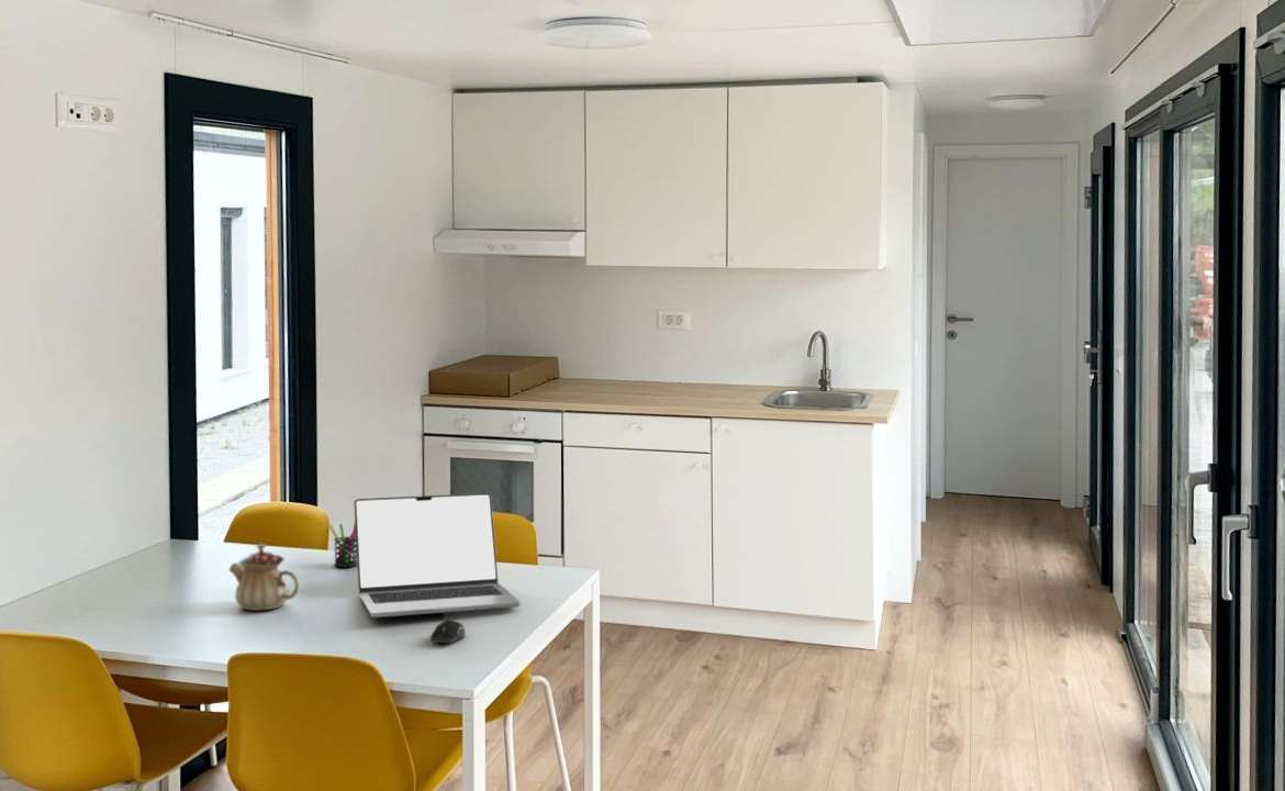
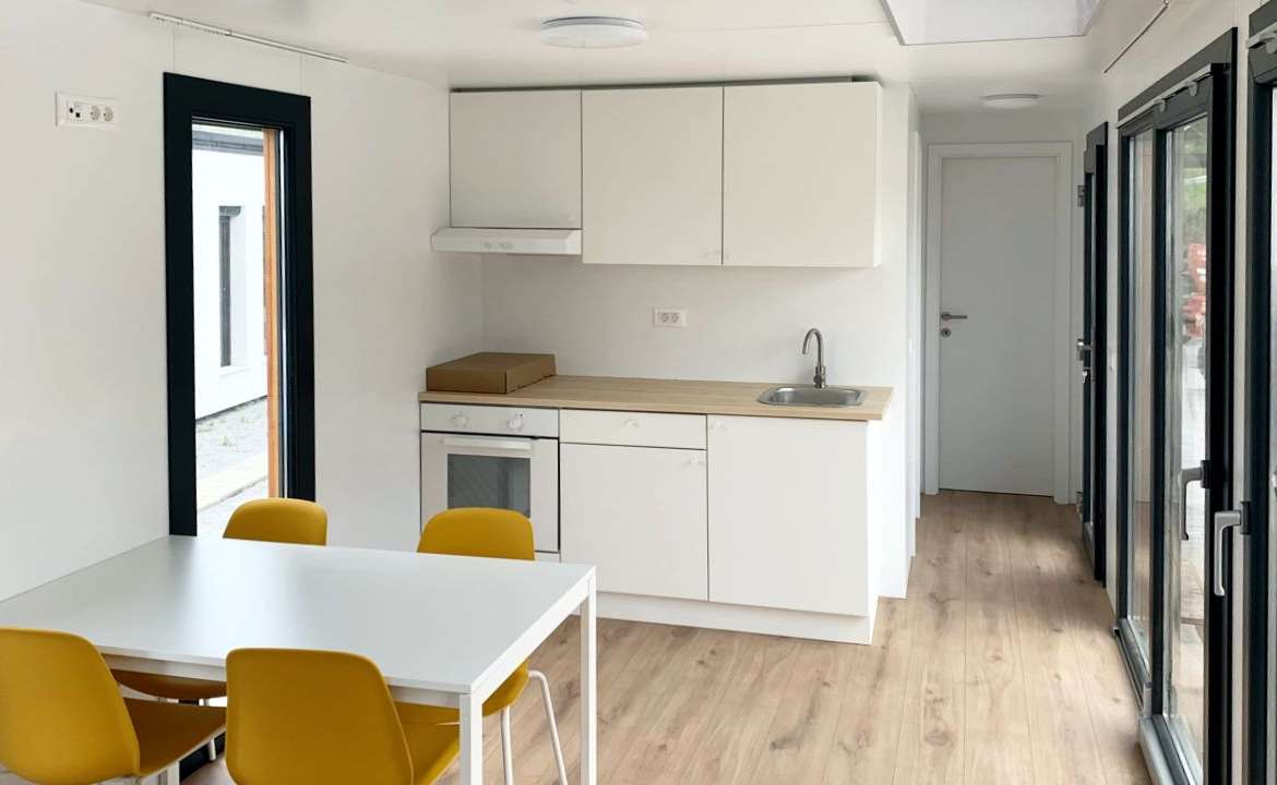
- teapot (264, 575)
- computer mouse (448, 630)
- pen holder (346, 541)
- laptop (434, 552)
